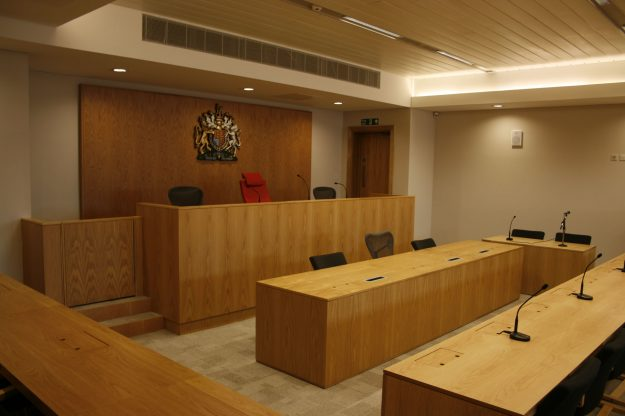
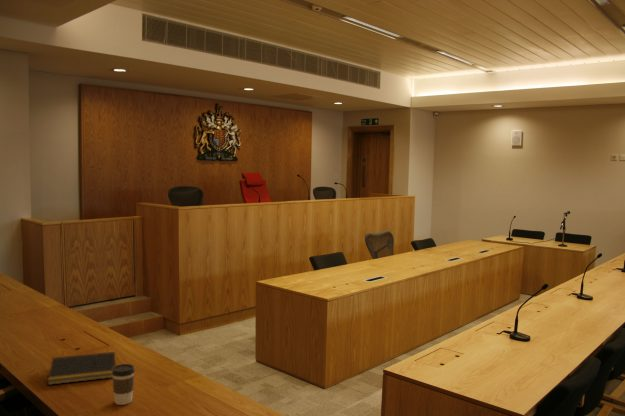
+ notepad (83, 367)
+ coffee cup (123, 384)
